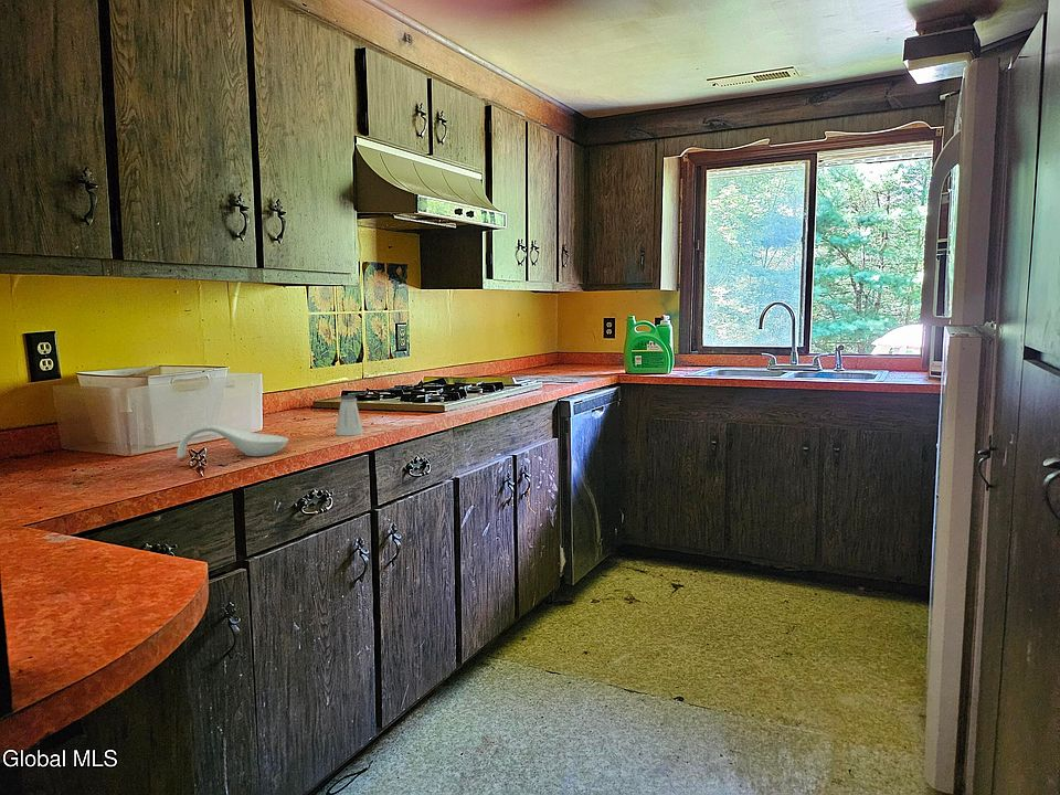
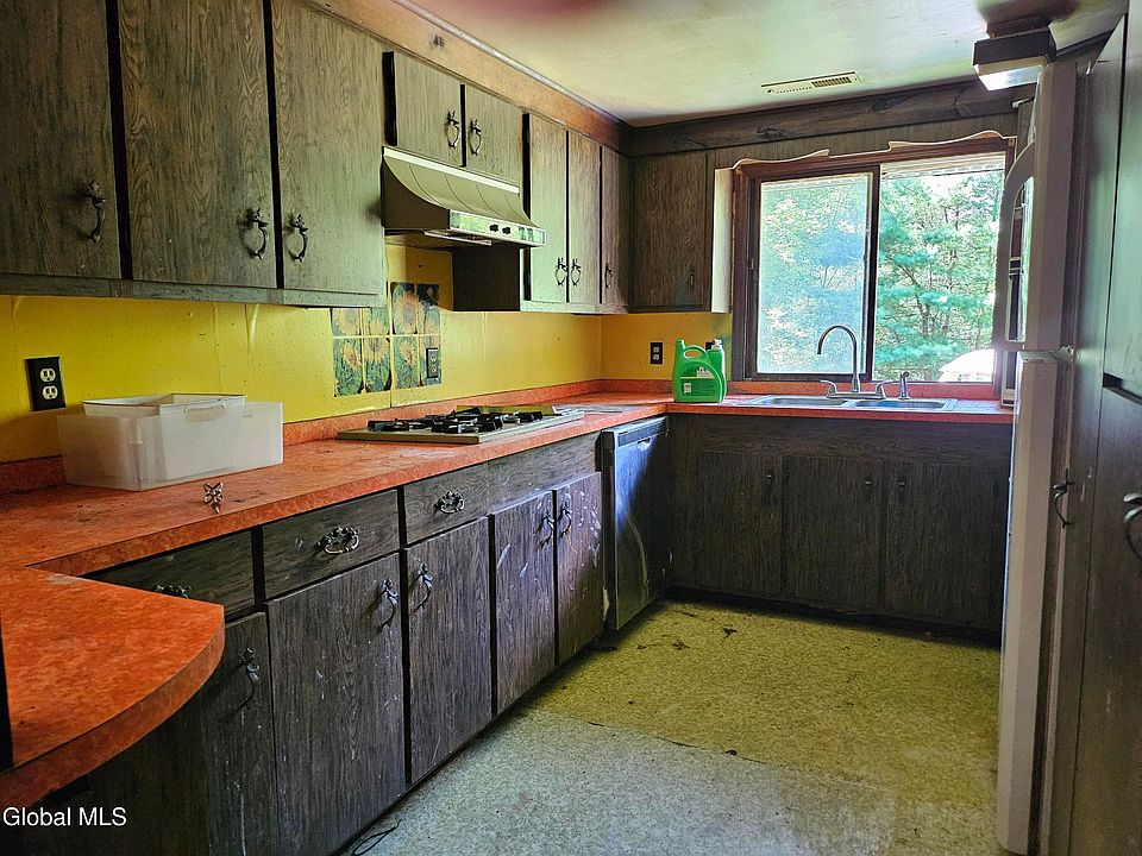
- spoon rest (233, 439)
- saltshaker (348, 414)
